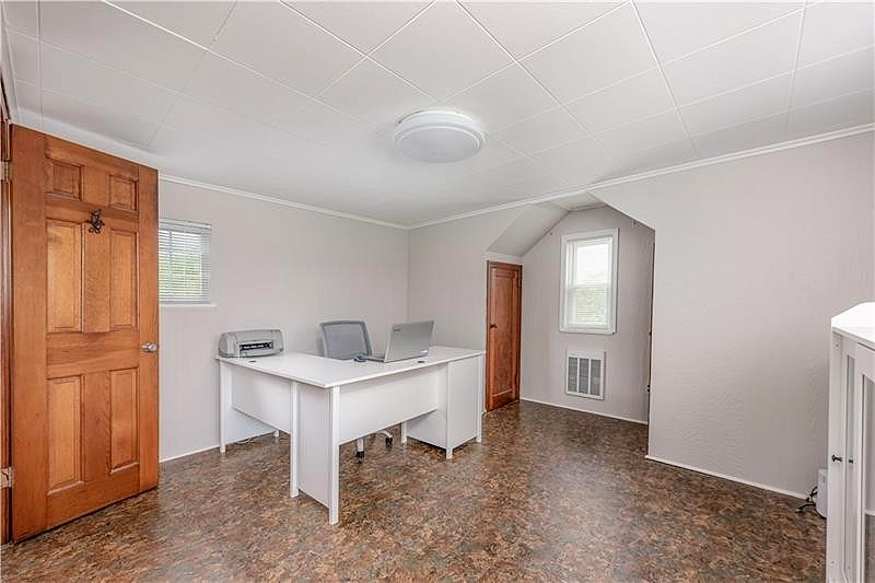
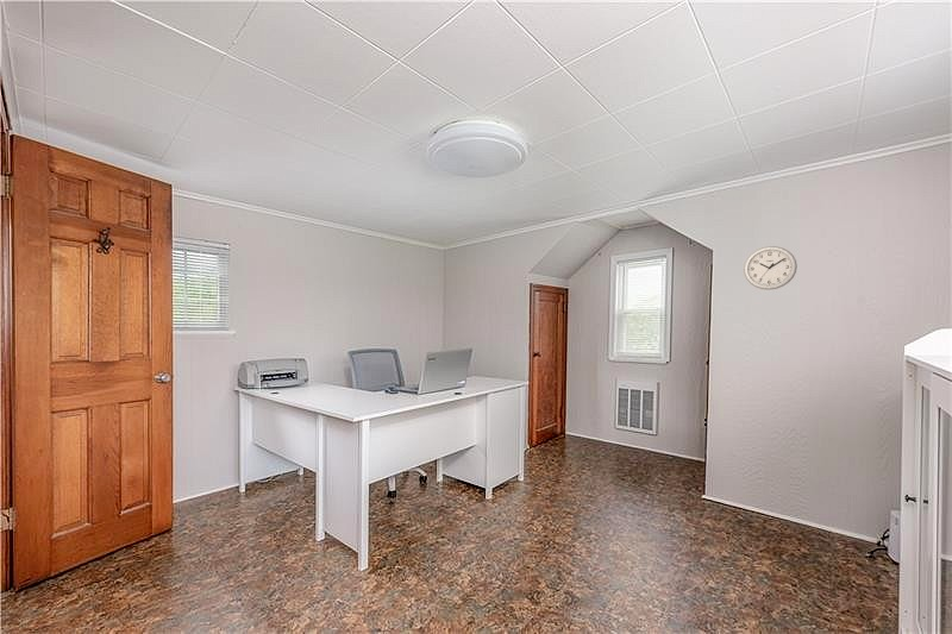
+ wall clock (769, 268)
